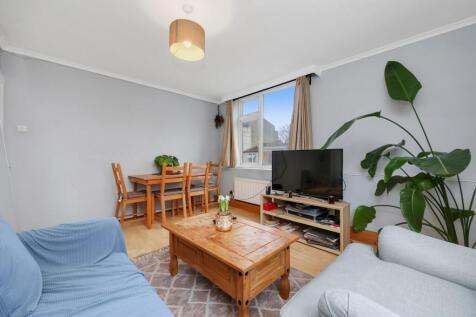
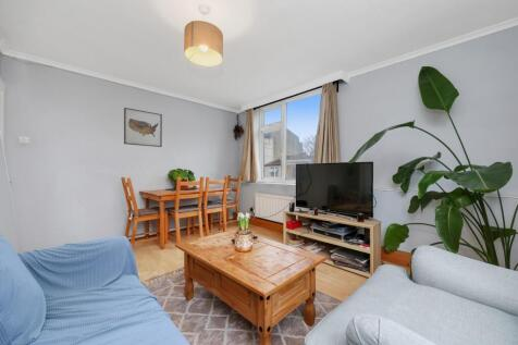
+ wall art (144, 128)
